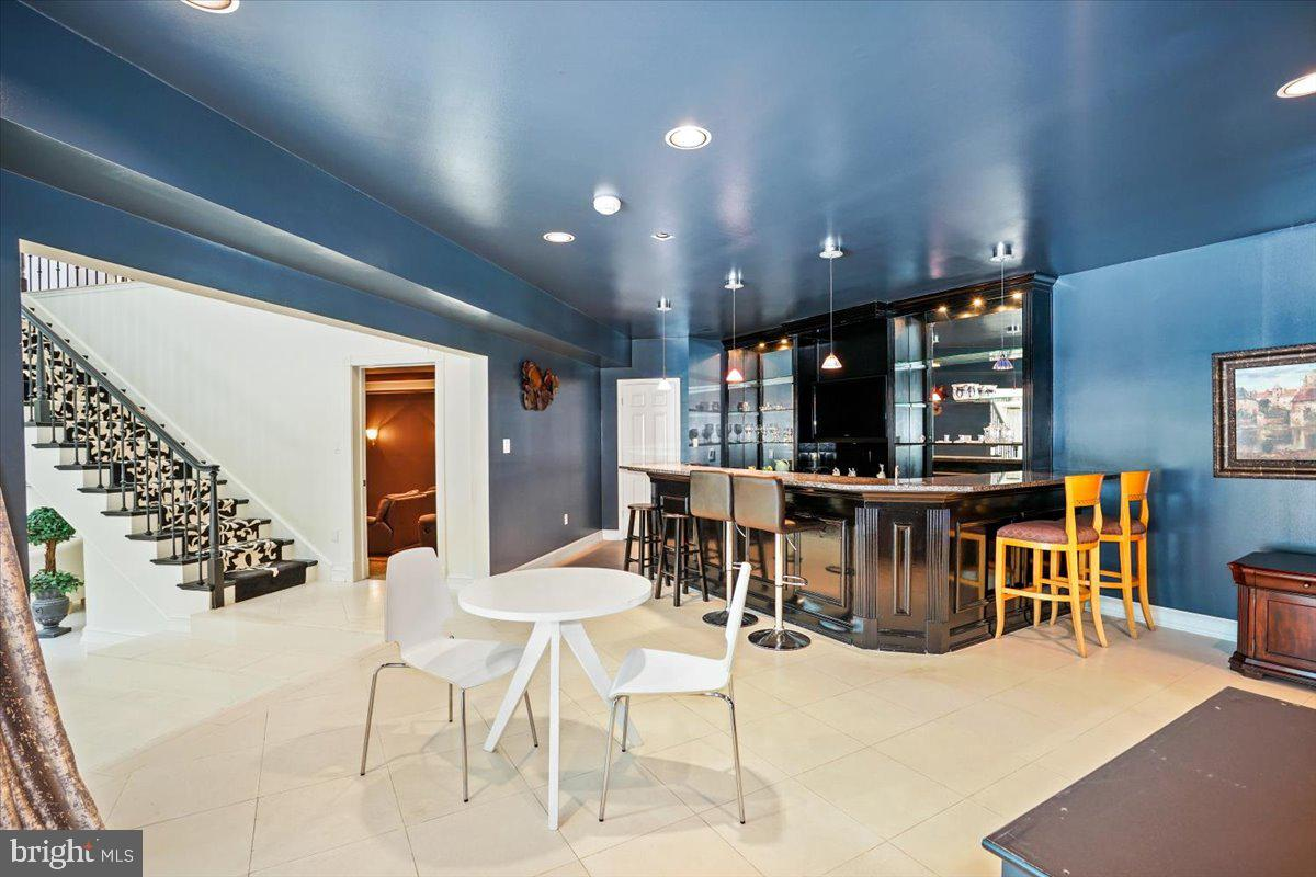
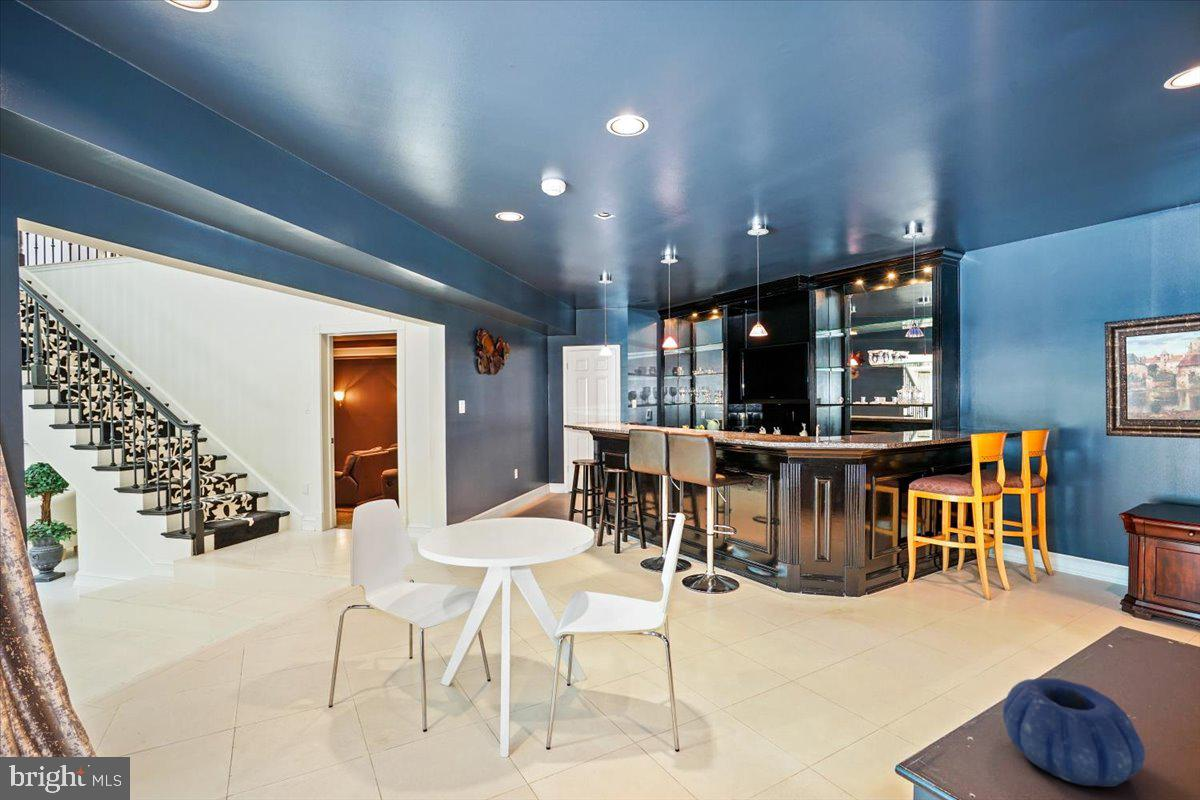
+ decorative bowl (1068, 727)
